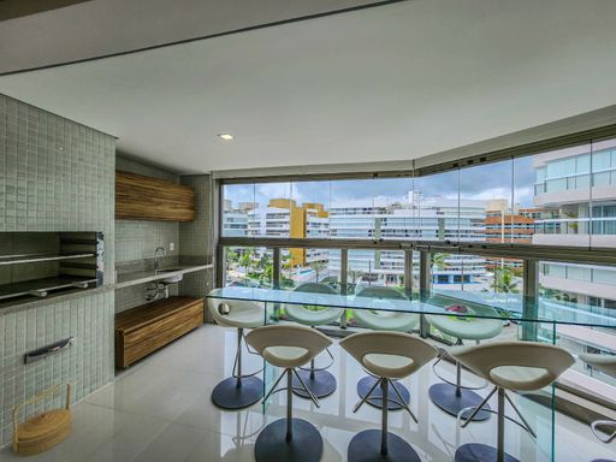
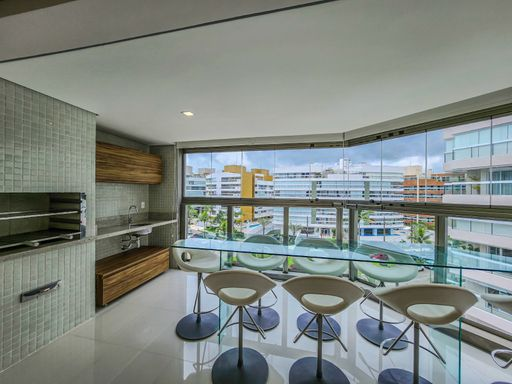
- basket (43, 415)
